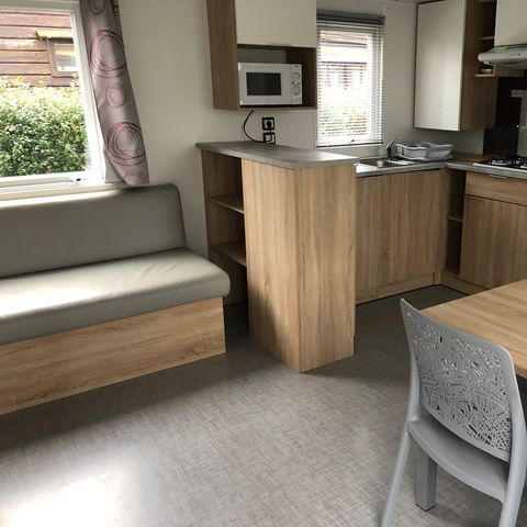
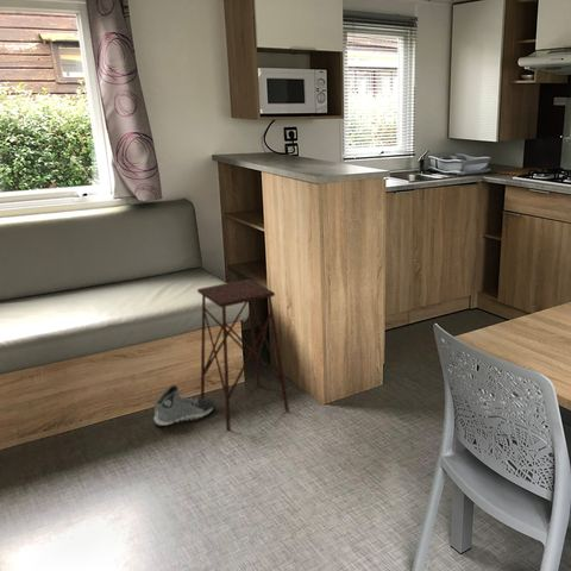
+ side table (241, 347)
+ sneaker (183, 401)
